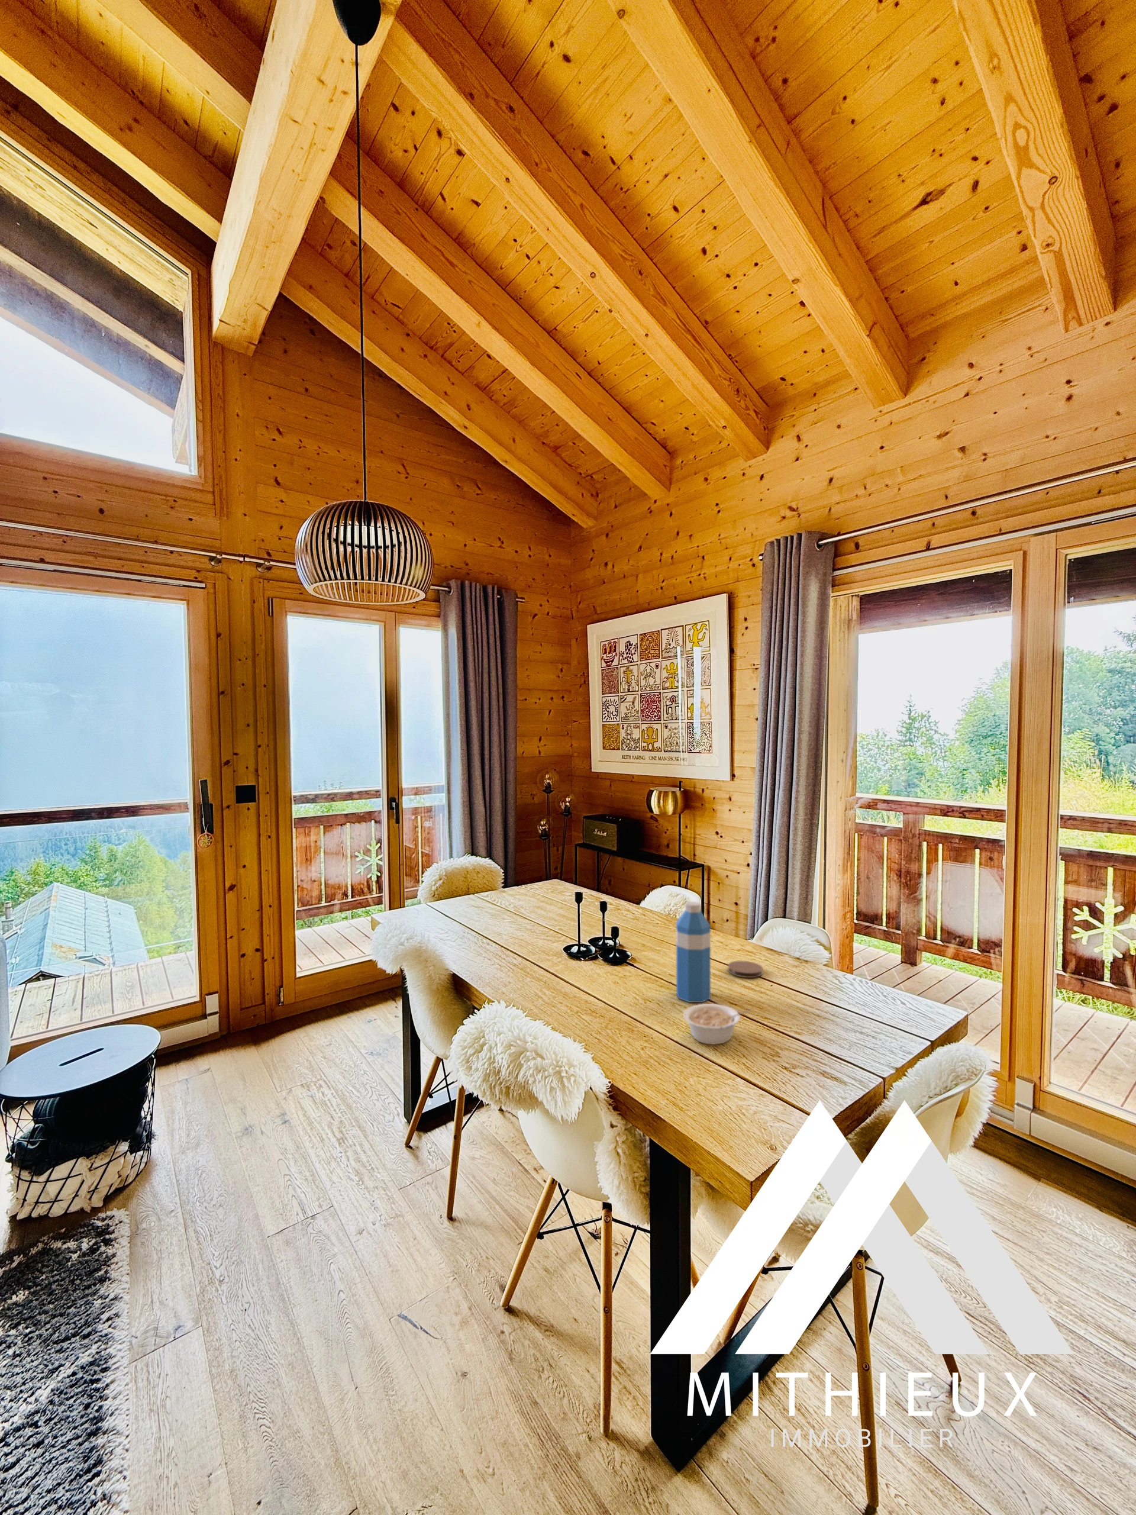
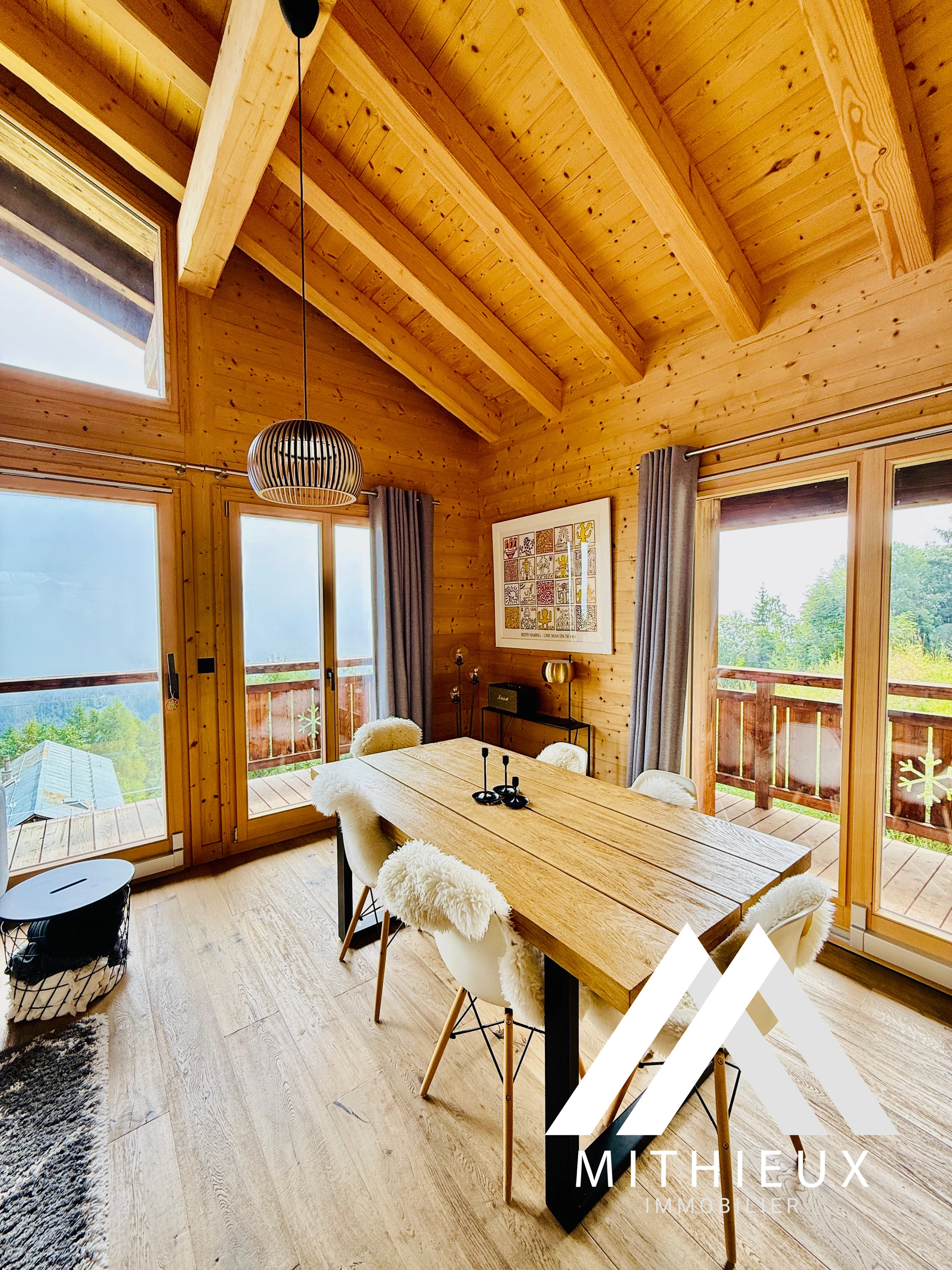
- water bottle (693, 950)
- legume (712, 1022)
- coaster (745, 969)
